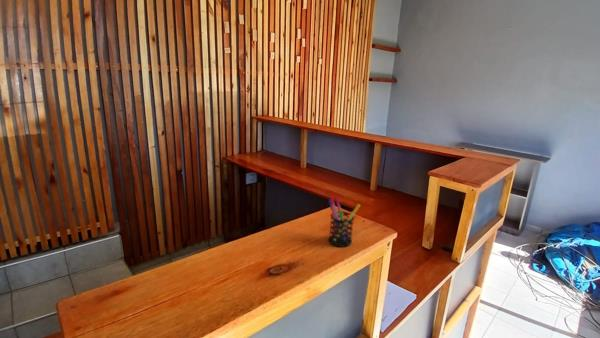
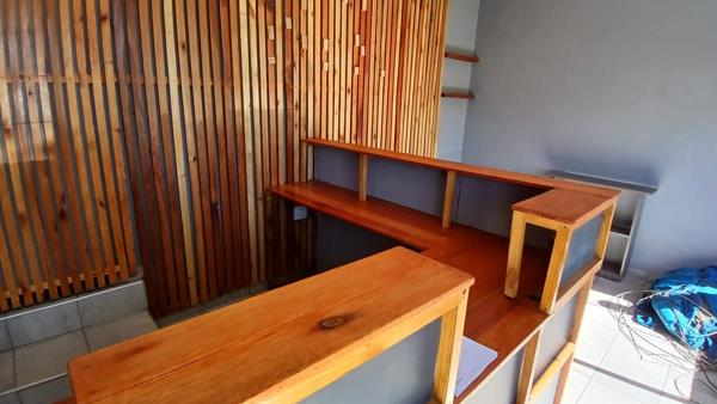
- pen holder (340, 220)
